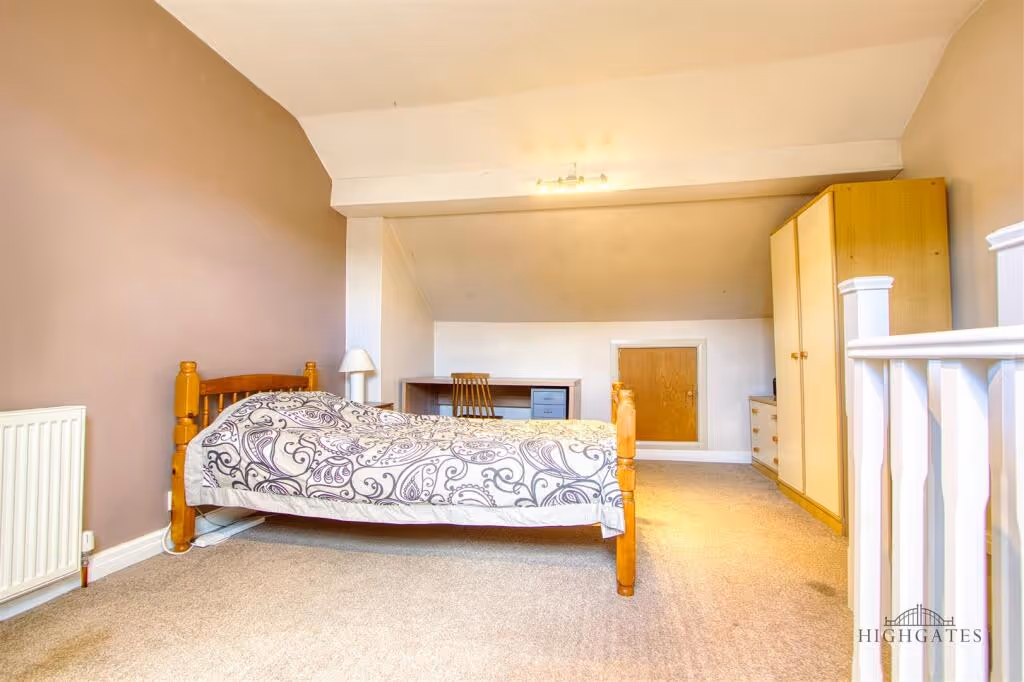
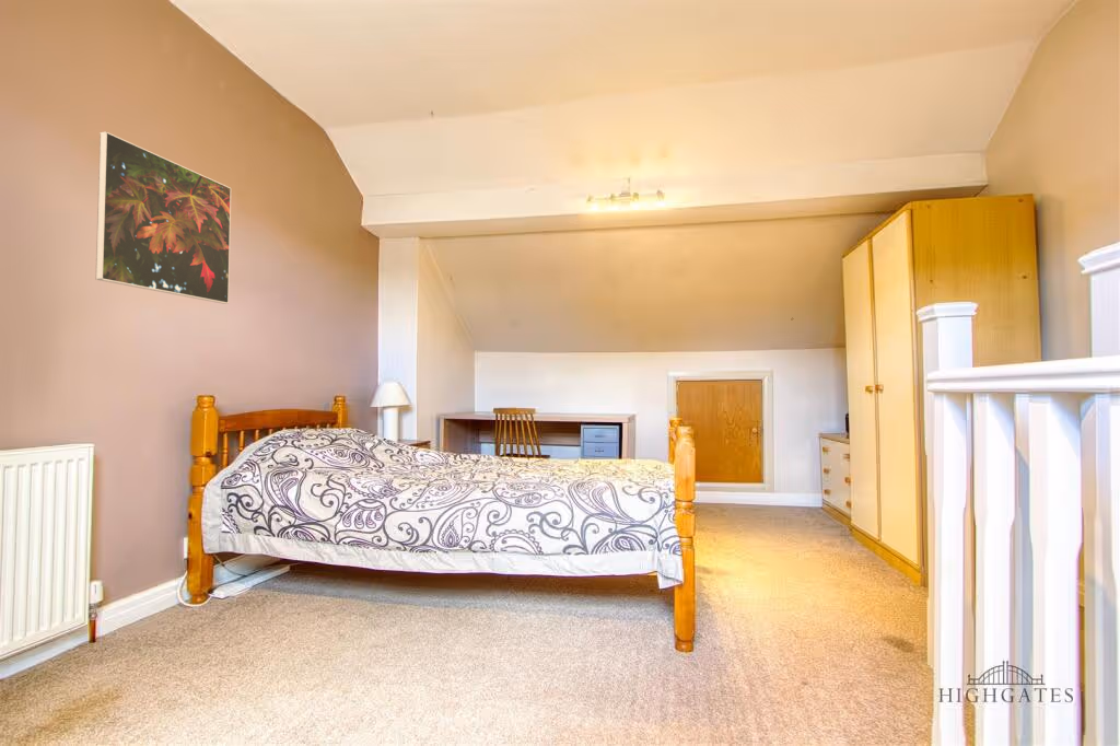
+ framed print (172, 228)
